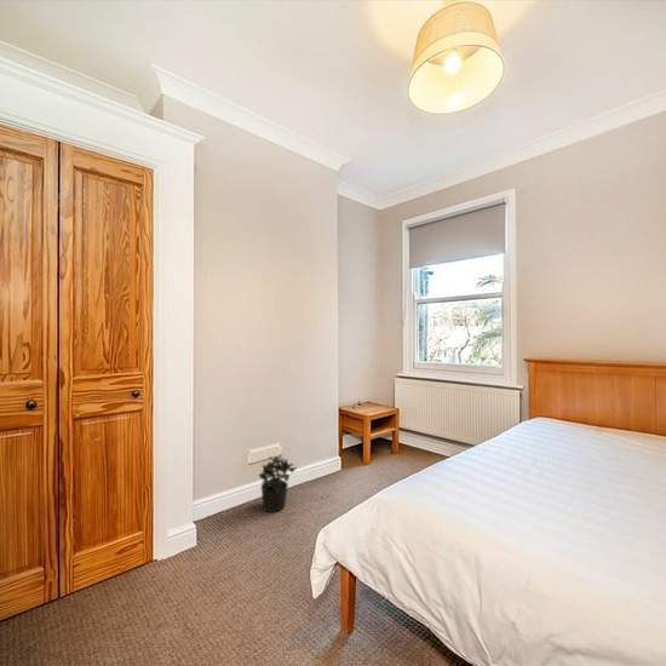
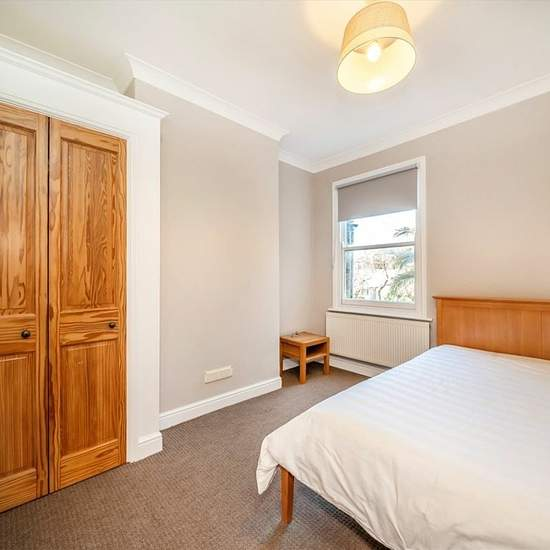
- potted plant (276, 481)
